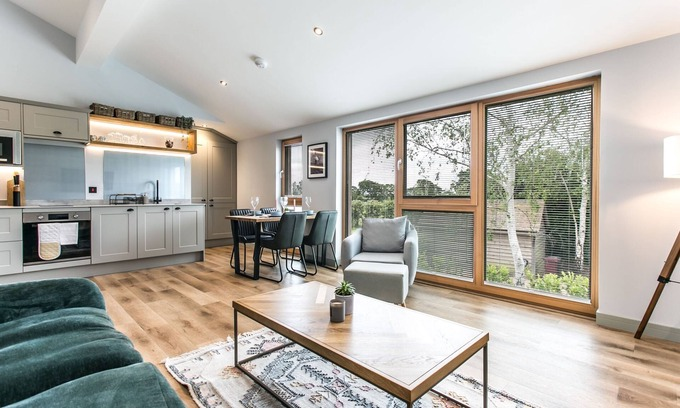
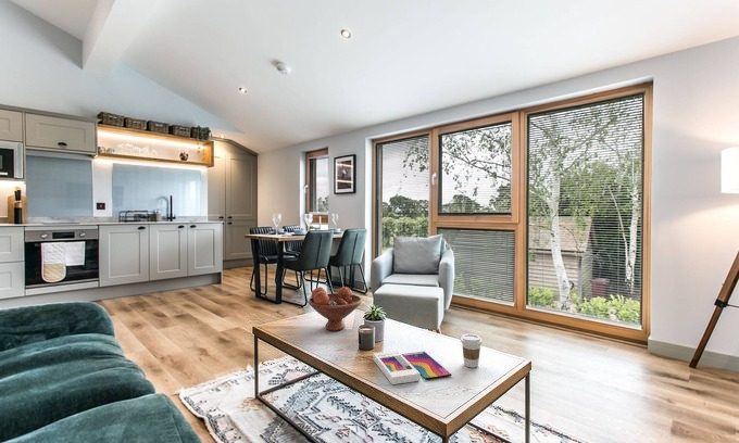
+ fruit bowl (335, 307)
+ coffee cup (471, 350)
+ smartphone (410, 364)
